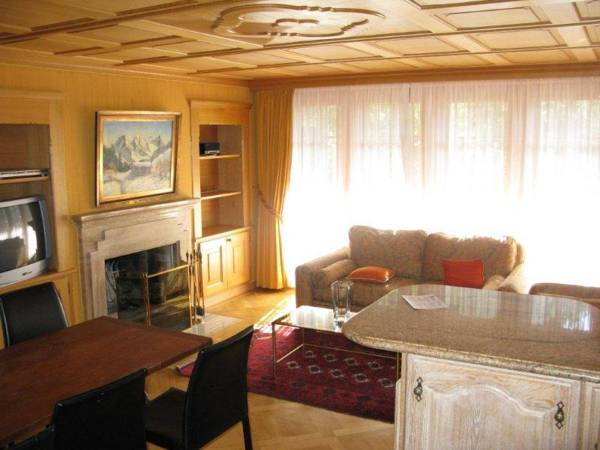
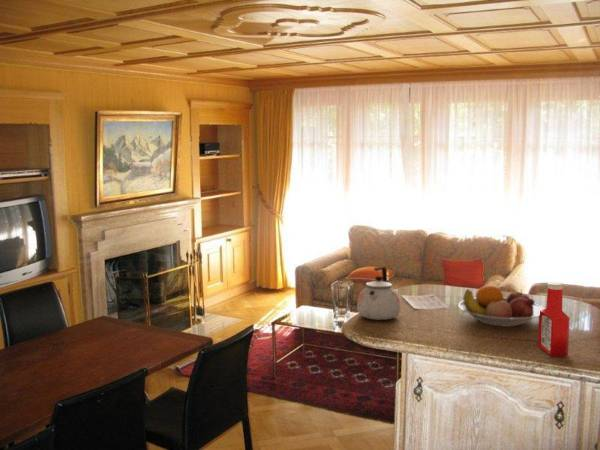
+ fruit bowl (501, 303)
+ soap bottle (553, 317)
+ kettle (378, 292)
